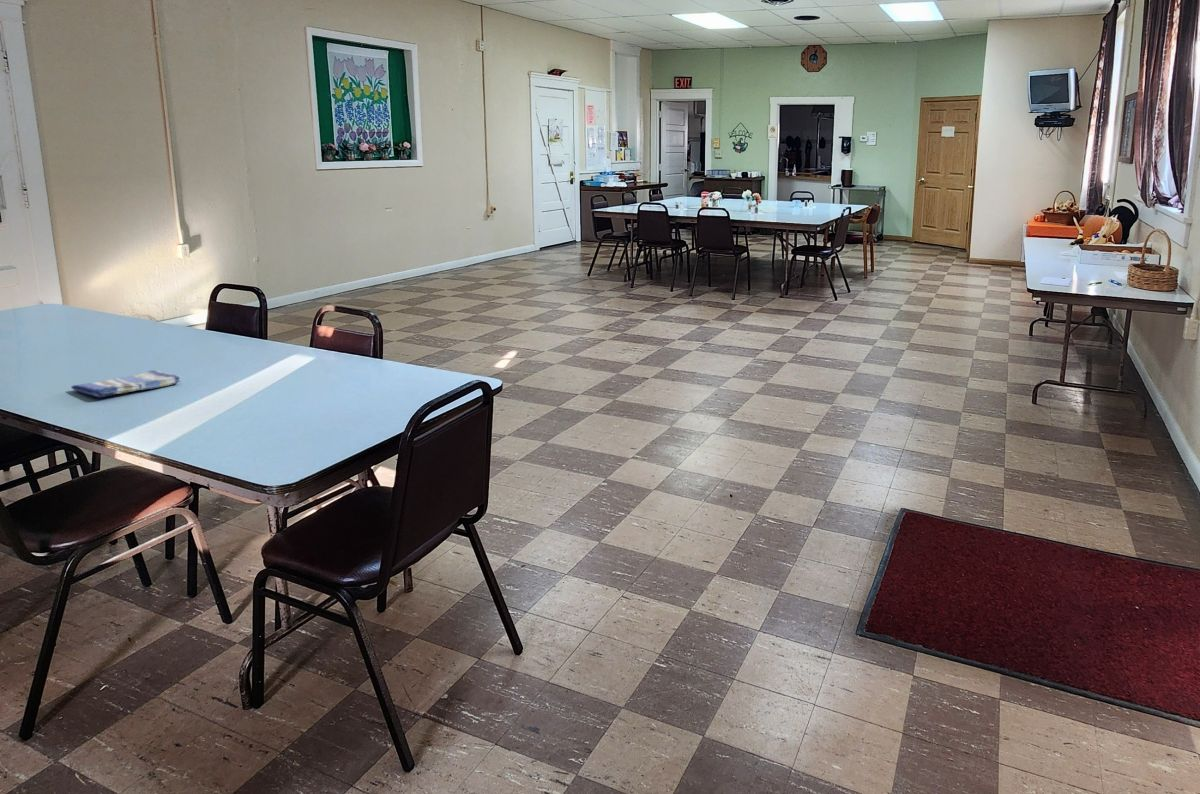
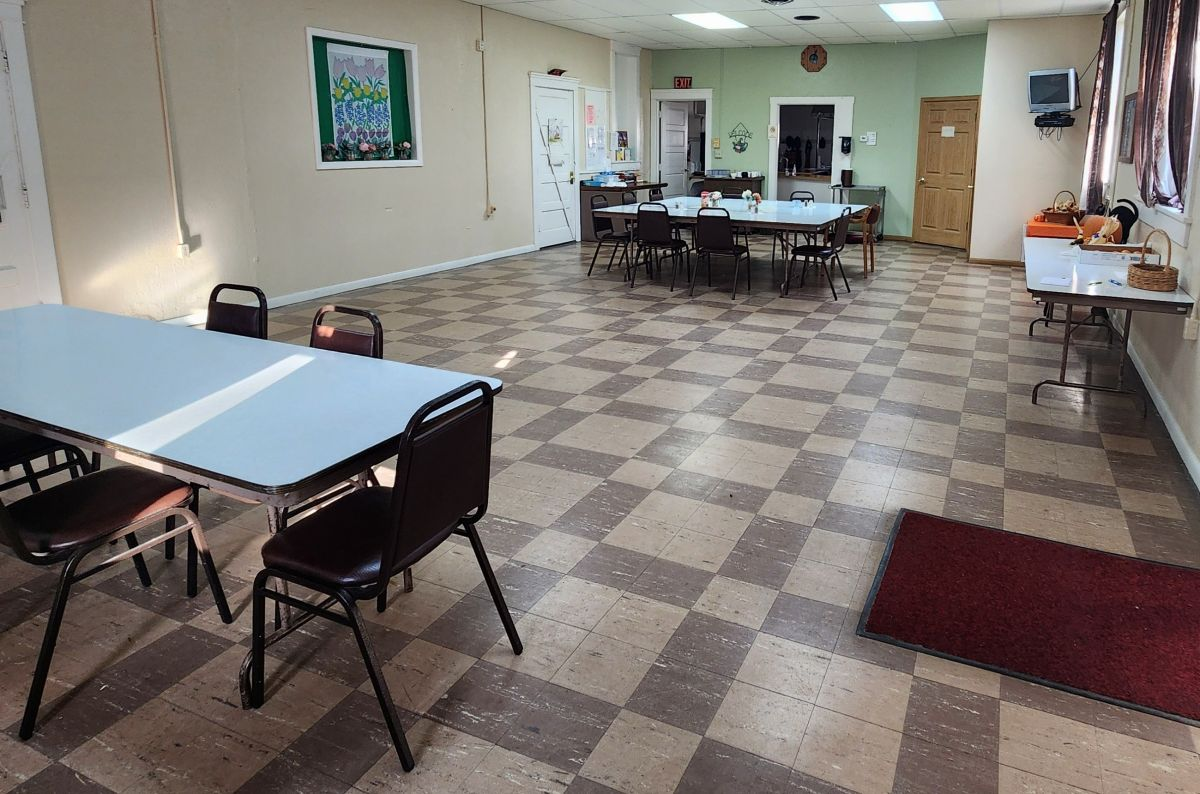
- dish towel (127, 382)
